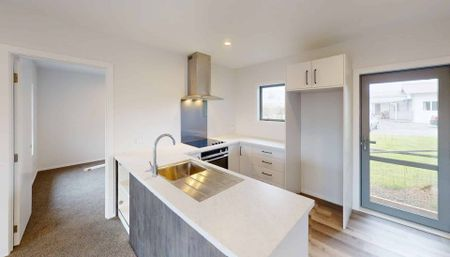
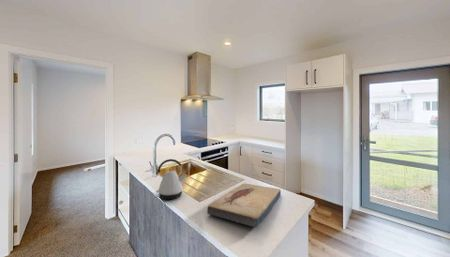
+ fish fossil (248, 199)
+ kettle (171, 177)
